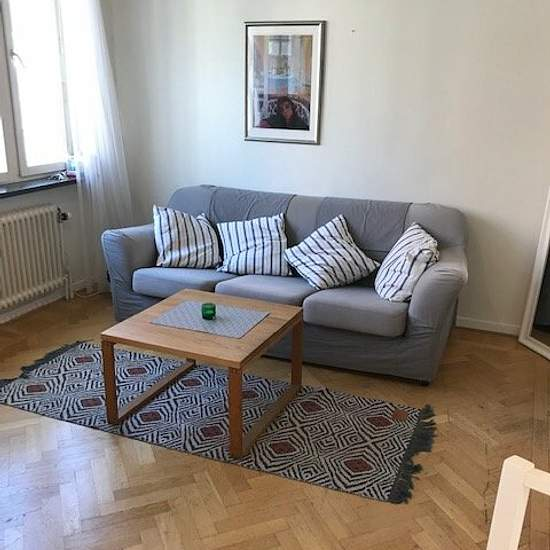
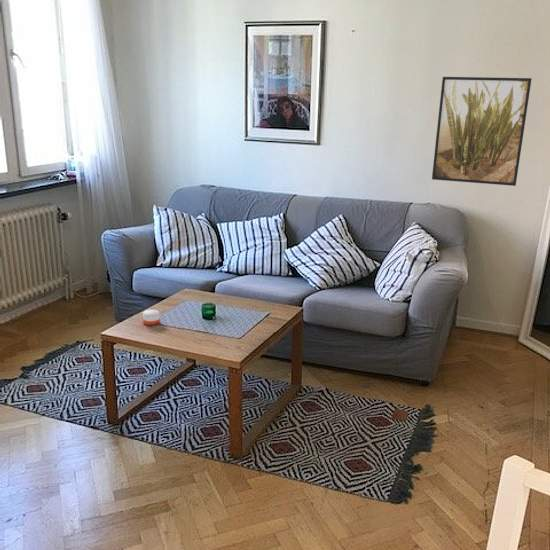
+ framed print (479, 131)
+ candle (151, 311)
